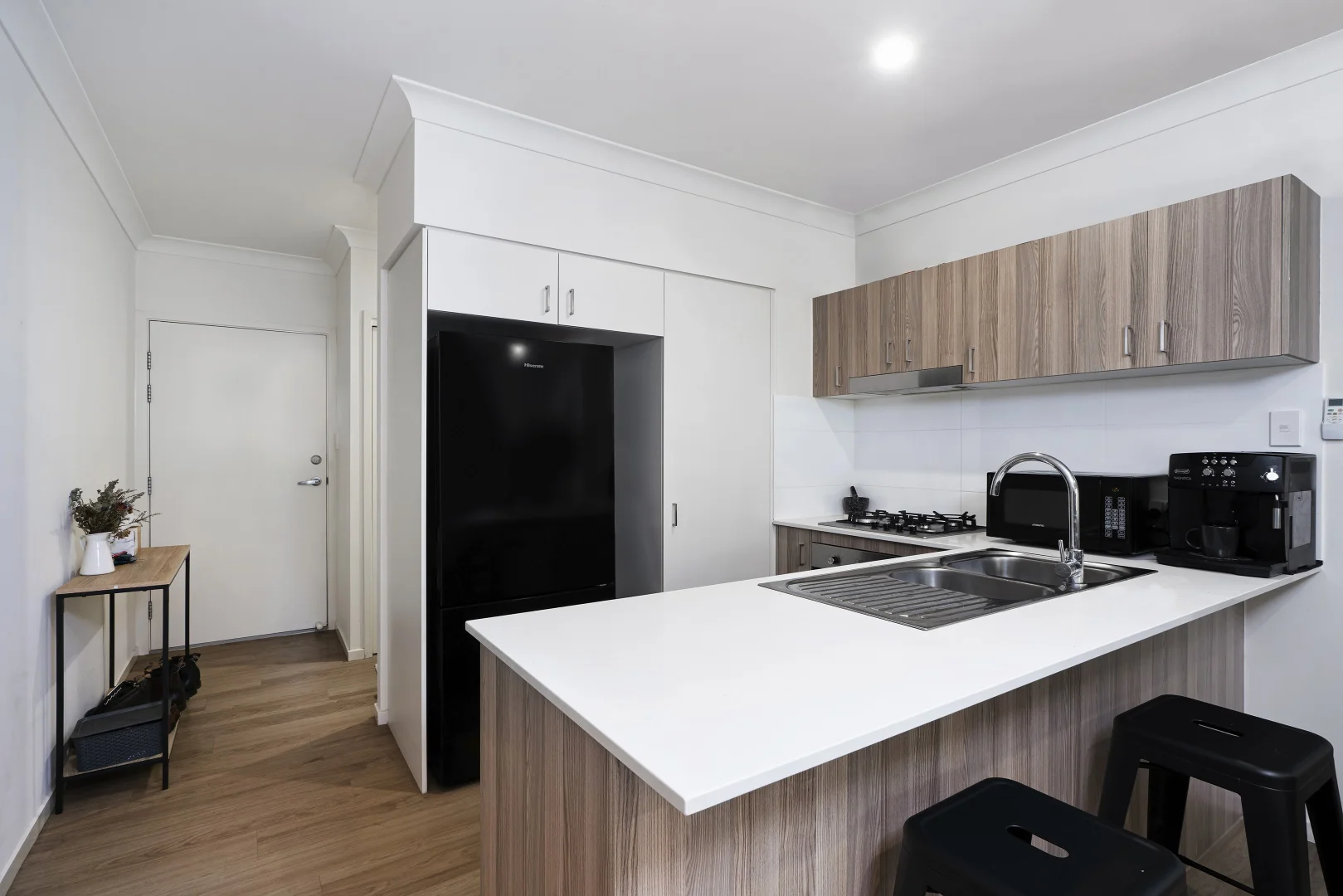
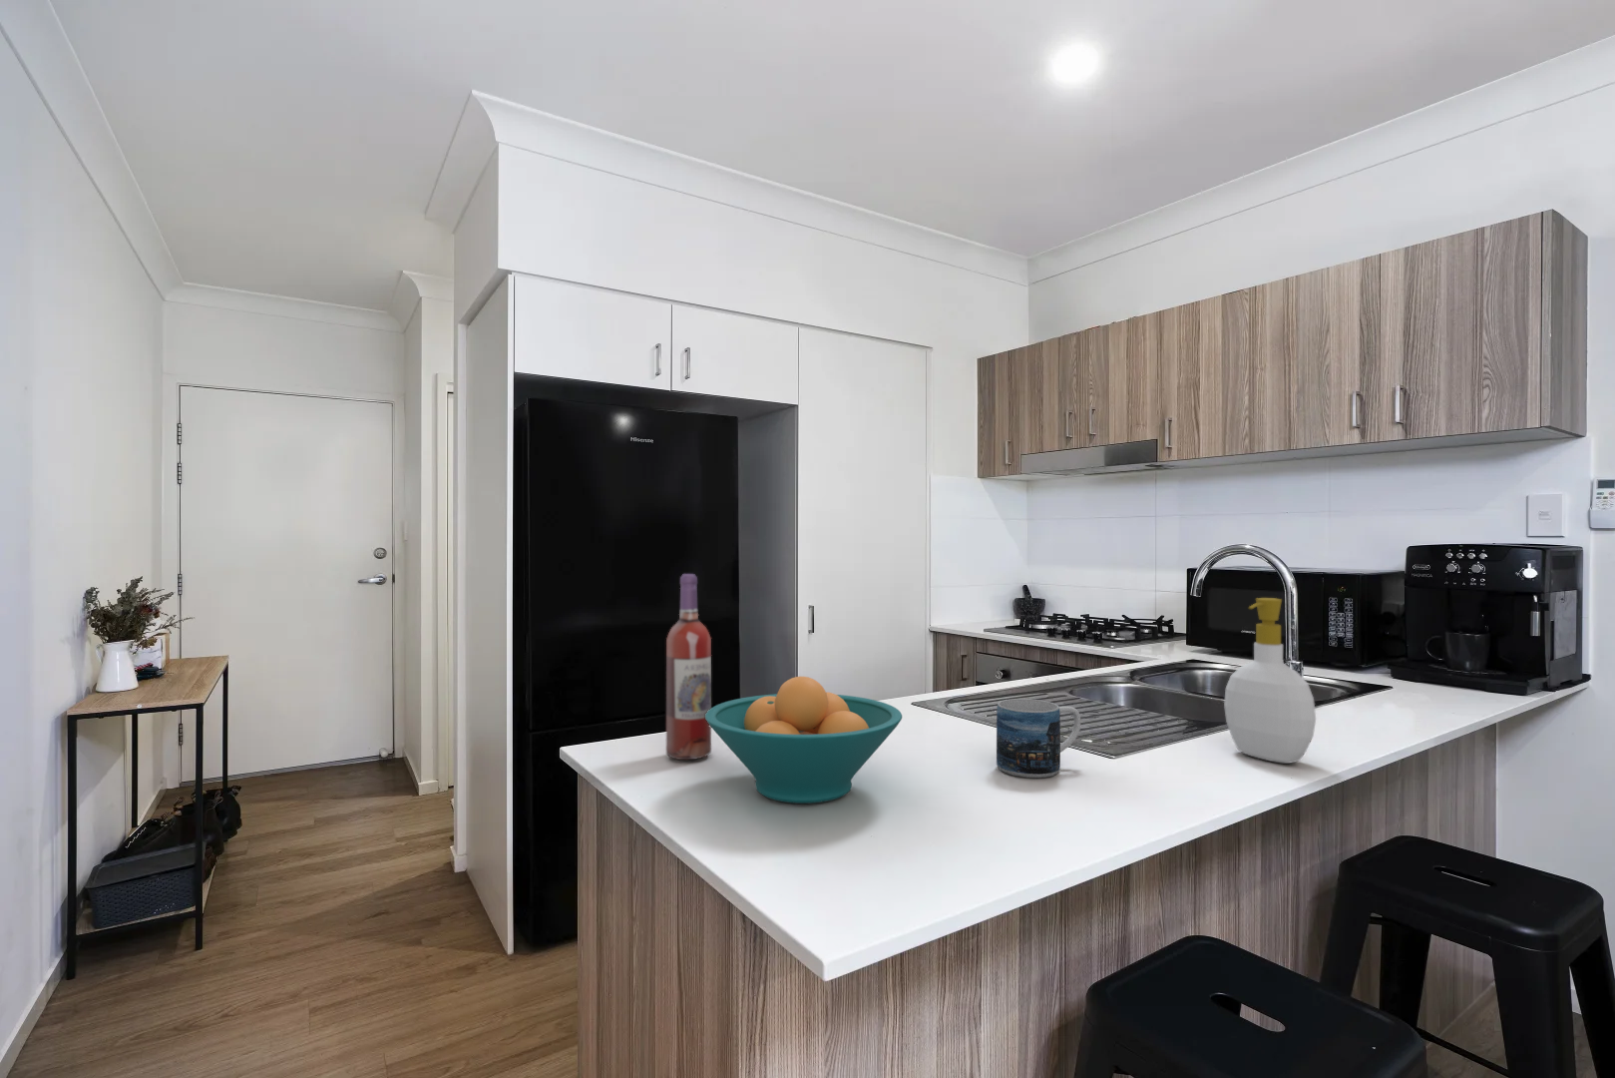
+ wine bottle (688, 665)
+ soap bottle (1266, 677)
+ fruit bowl (803, 733)
+ mug (1040, 735)
